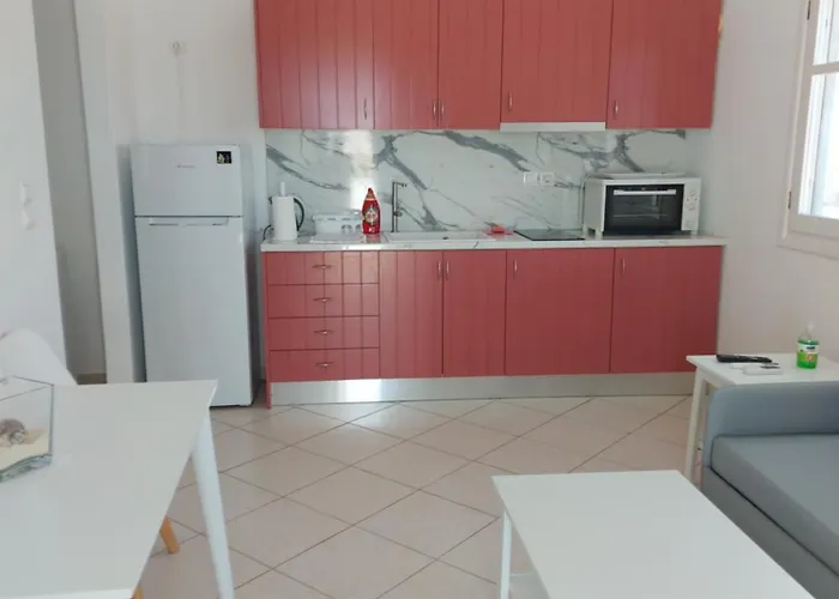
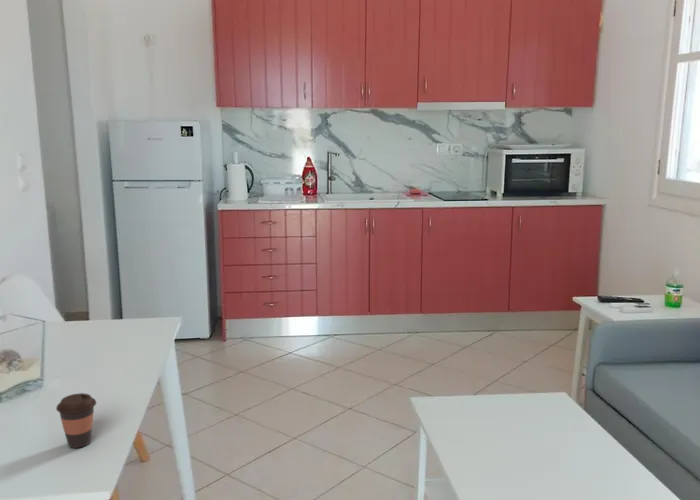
+ coffee cup (77, 421)
